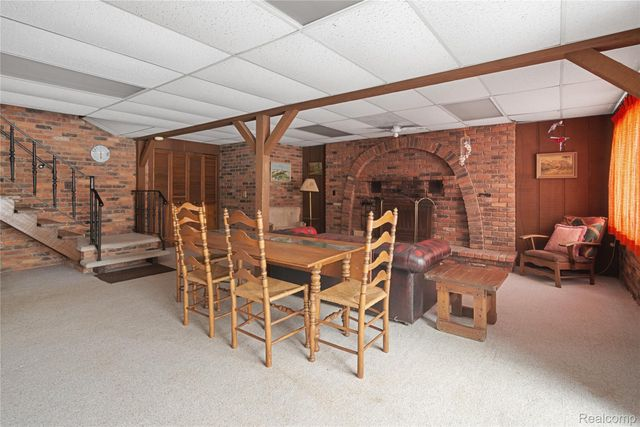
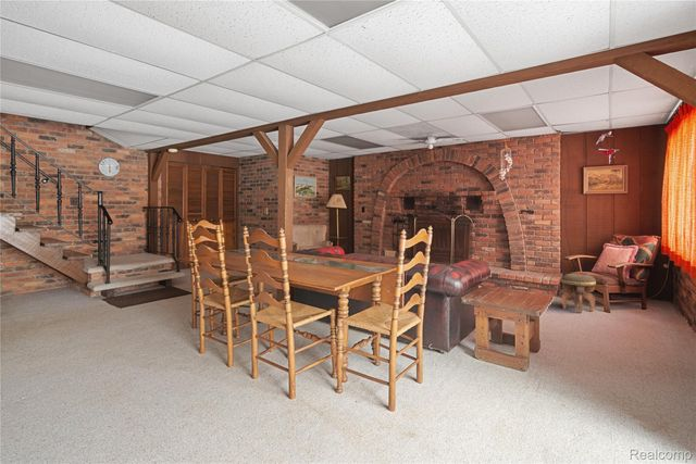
+ footstool (577, 292)
